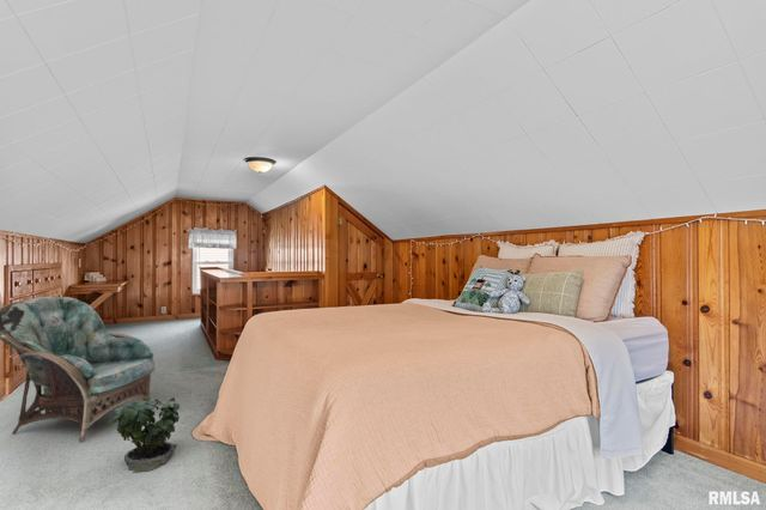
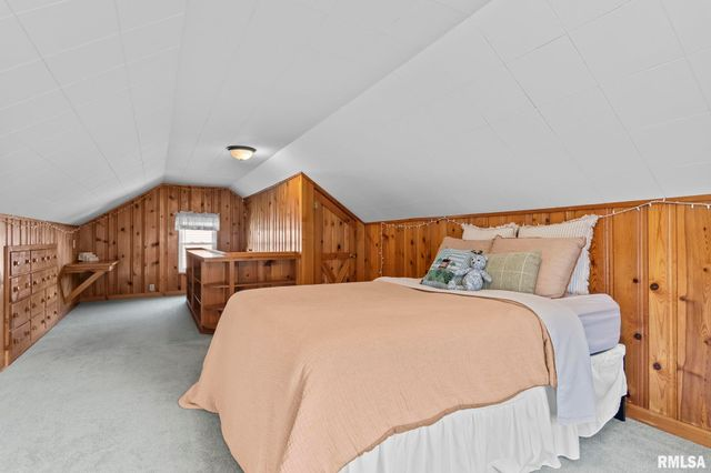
- potted plant (146, 426)
- armchair (78, 358)
